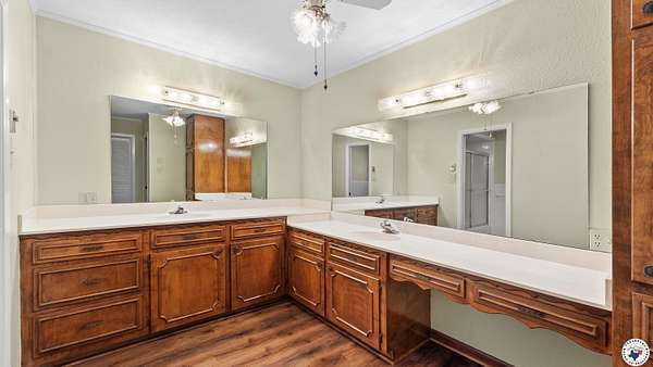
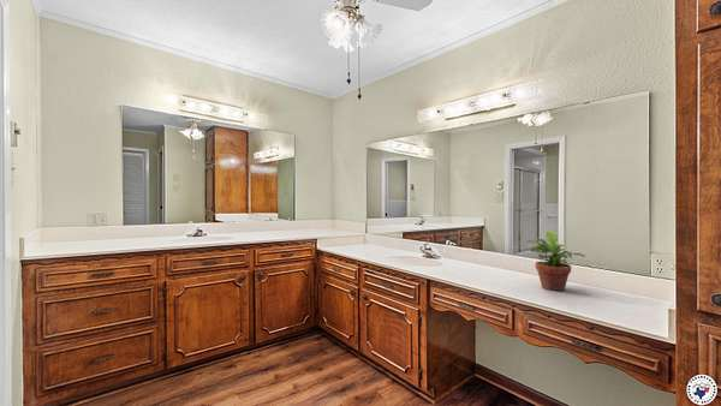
+ potted plant (554, 261)
